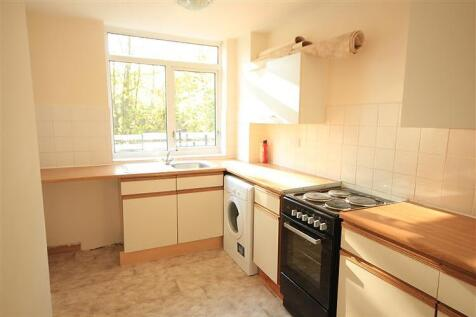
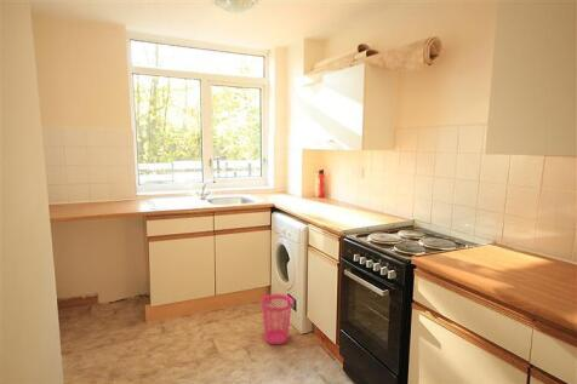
+ waste basket (276, 319)
